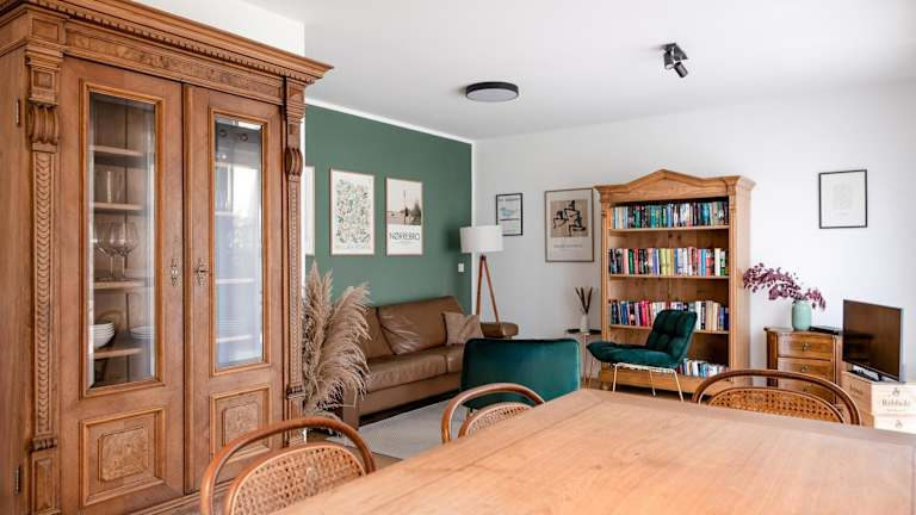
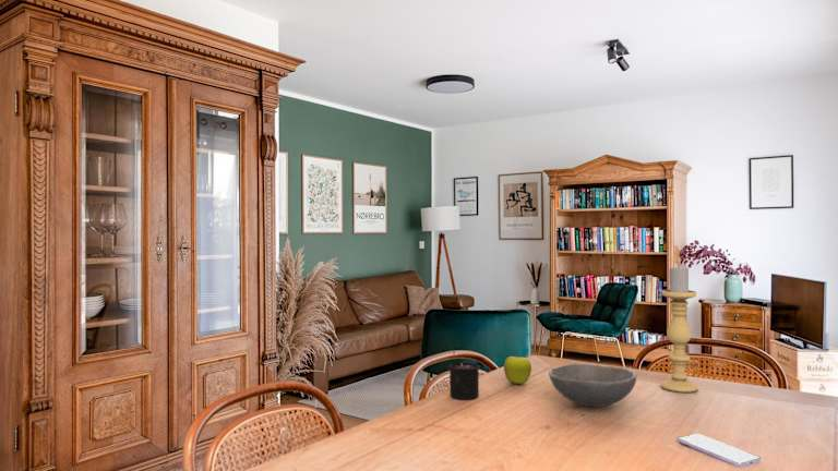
+ candle (464, 374)
+ fruit (517, 369)
+ candle holder (679, 326)
+ smartphone (717, 448)
+ bowl (591, 387)
